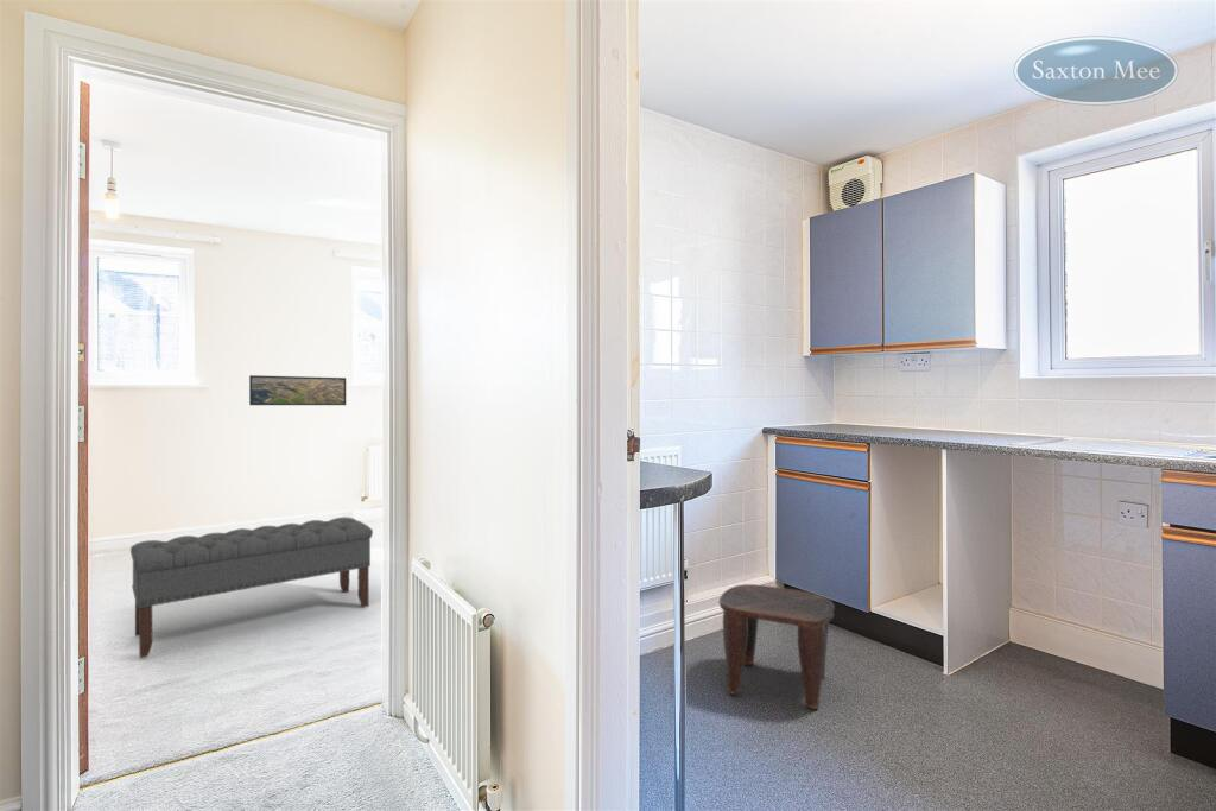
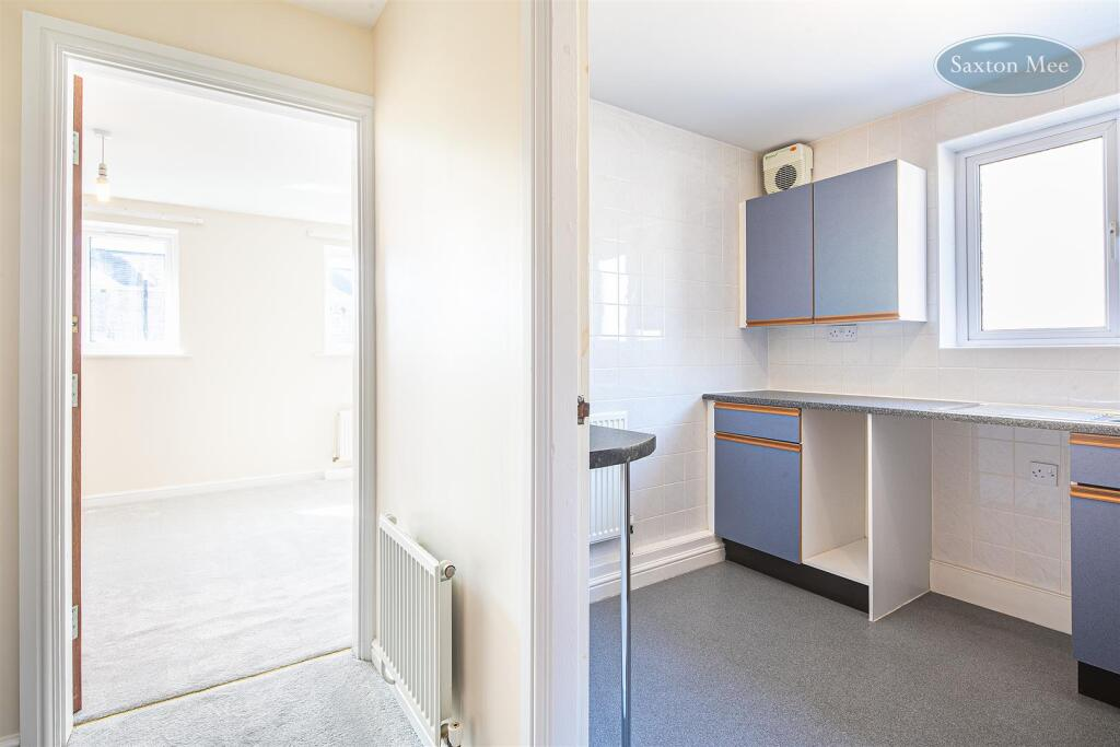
- bench (259, 575)
- stool (778, 622)
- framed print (299, 391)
